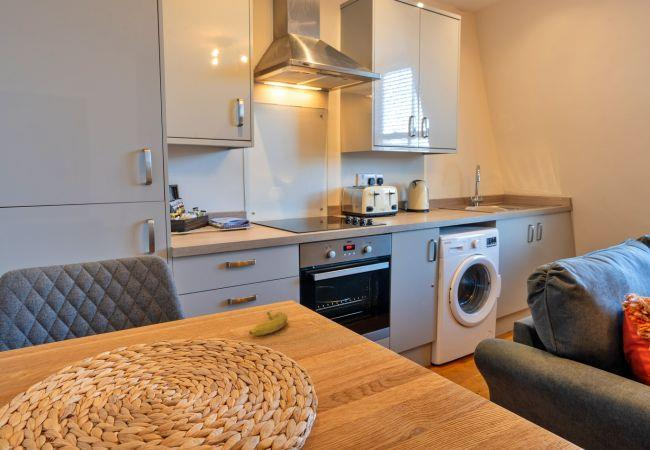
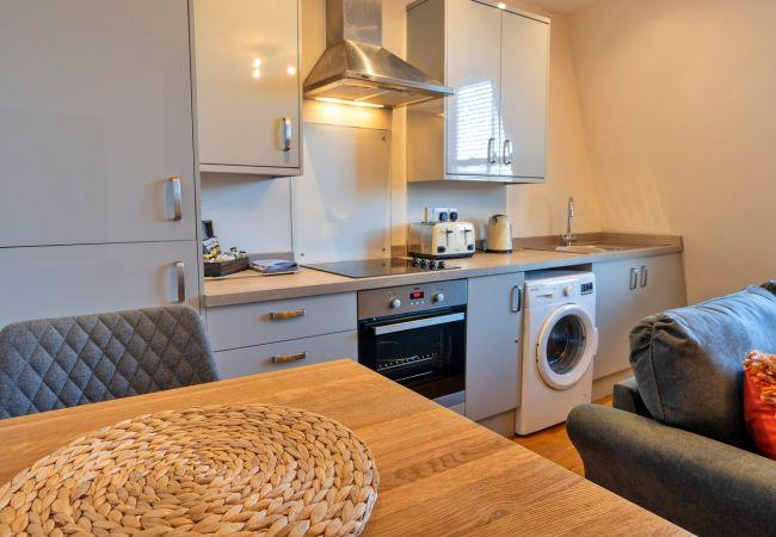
- banana (268, 321)
